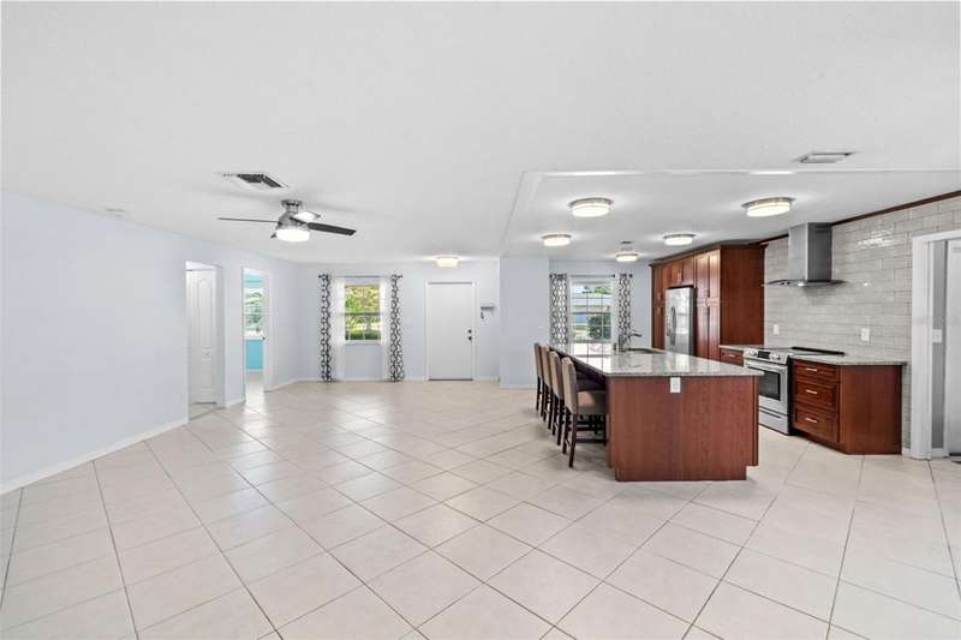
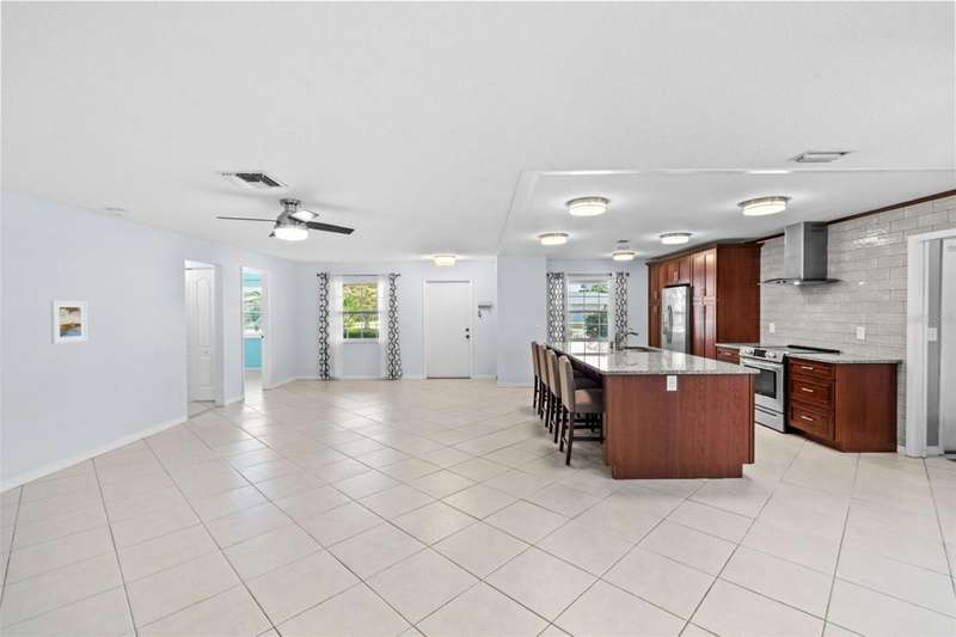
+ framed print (69, 321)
